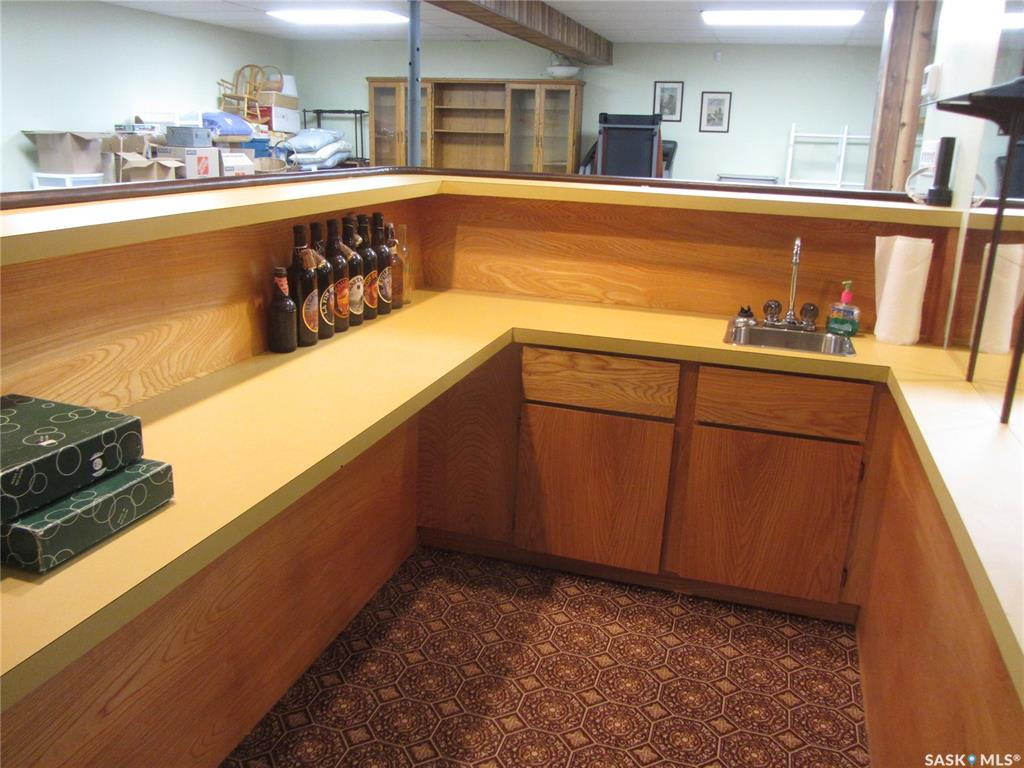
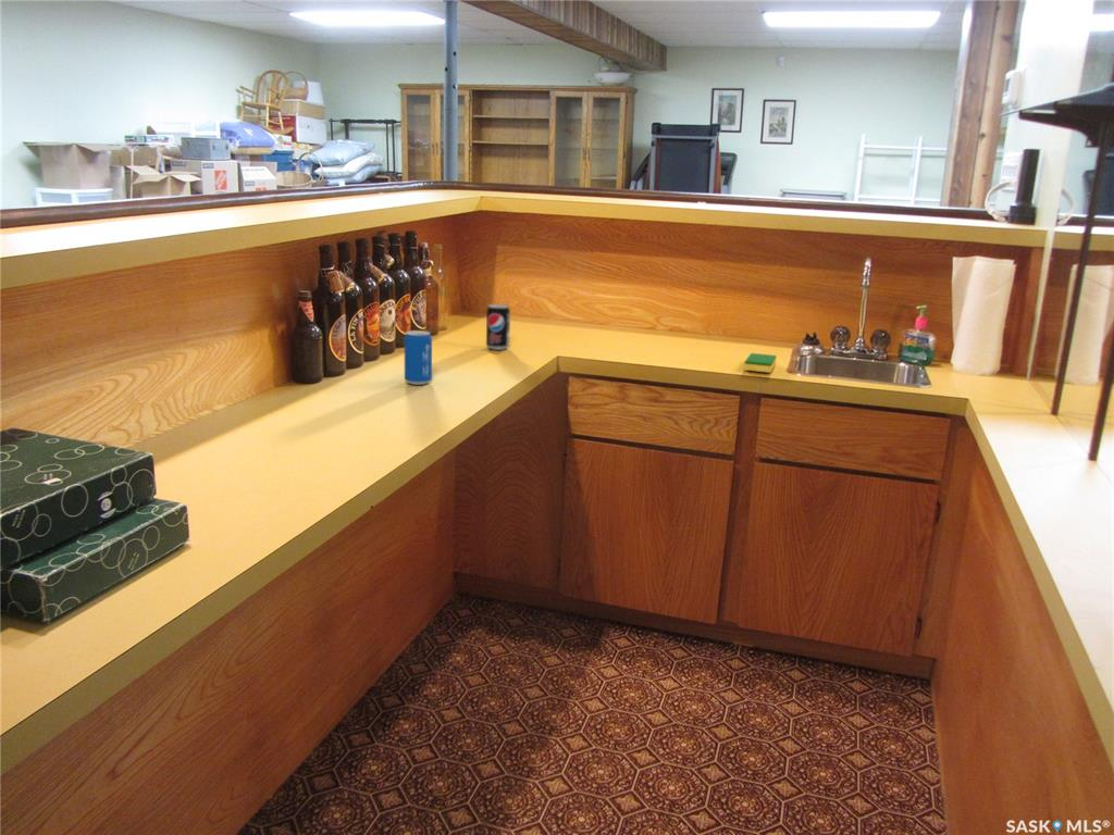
+ dish sponge (760, 362)
+ beverage can (418, 357)
+ beverage can (497, 326)
